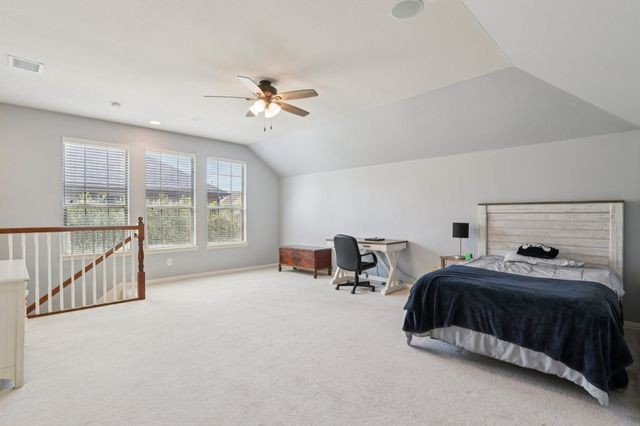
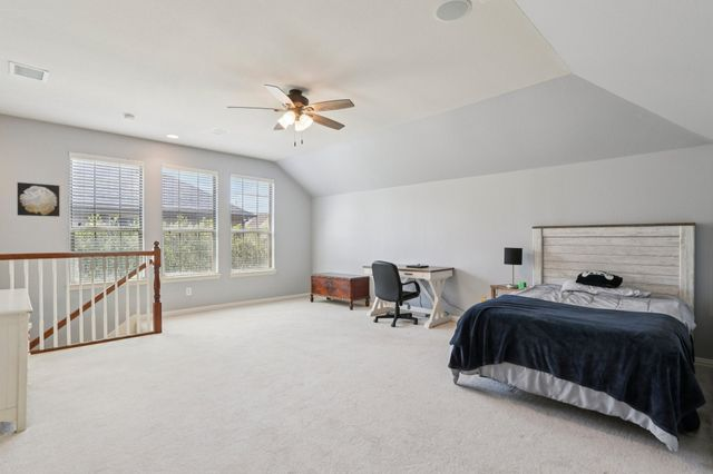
+ wall art (39, 199)
